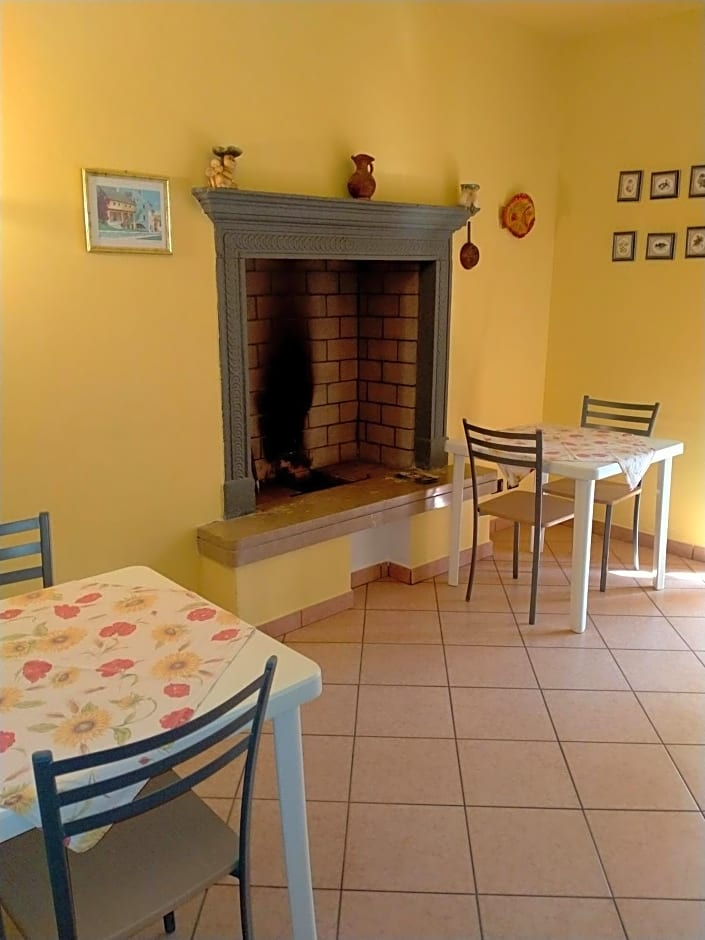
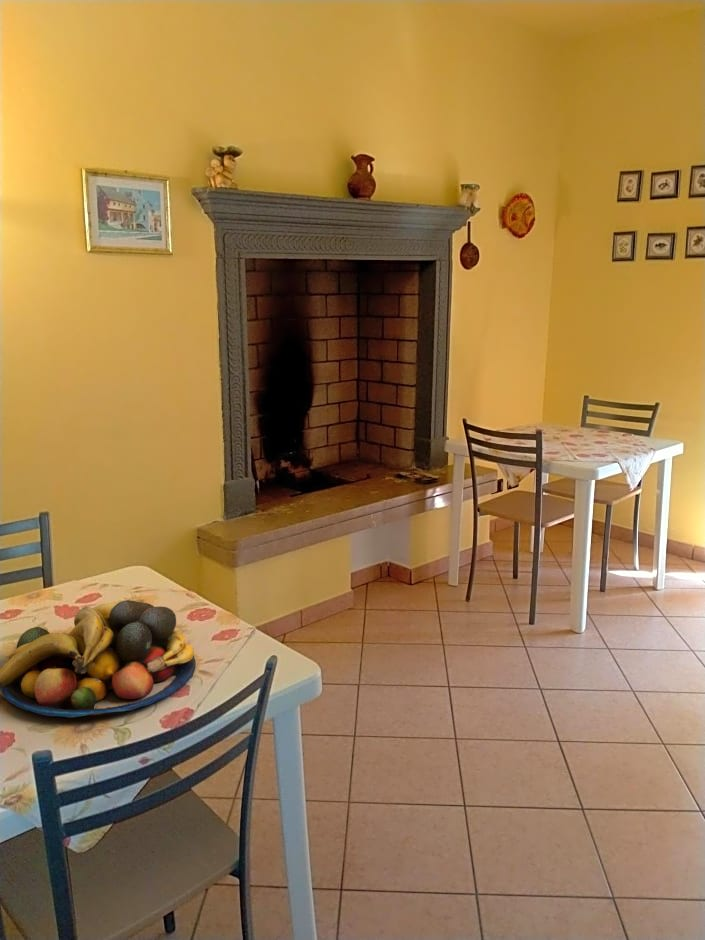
+ fruit bowl (99, 642)
